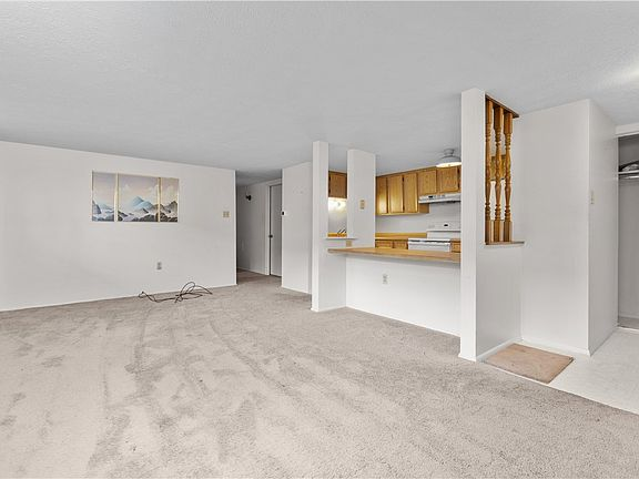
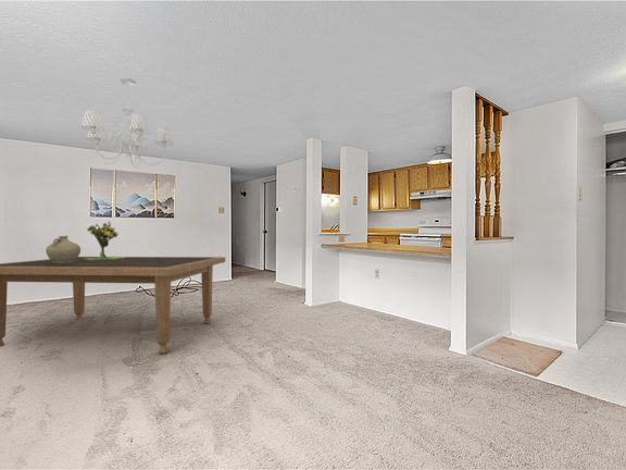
+ ceramic jug (63, 248)
+ bouquet (102, 238)
+ chandelier (132, 128)
+ dining table (114, 282)
